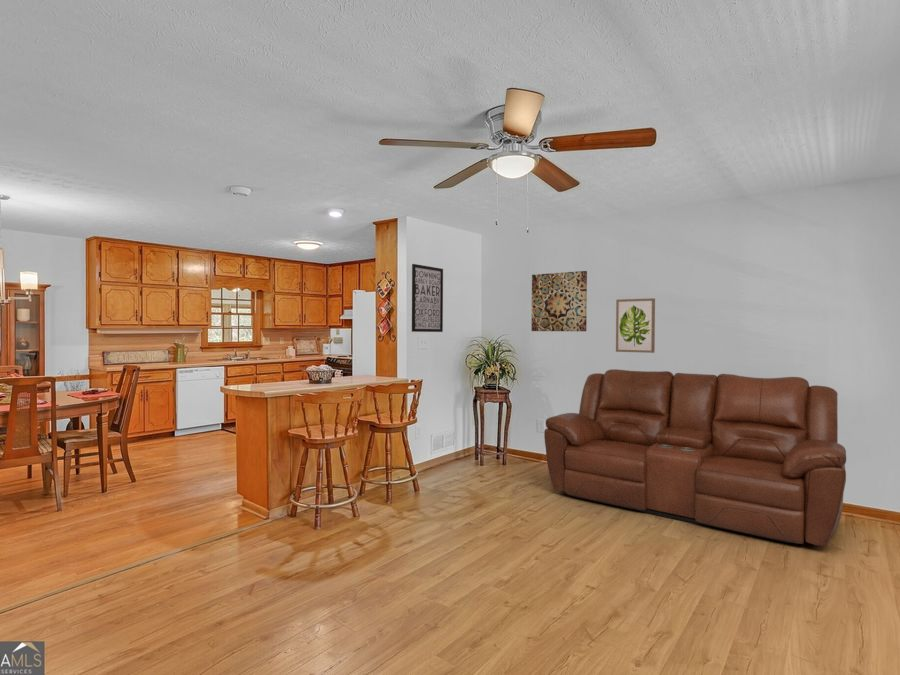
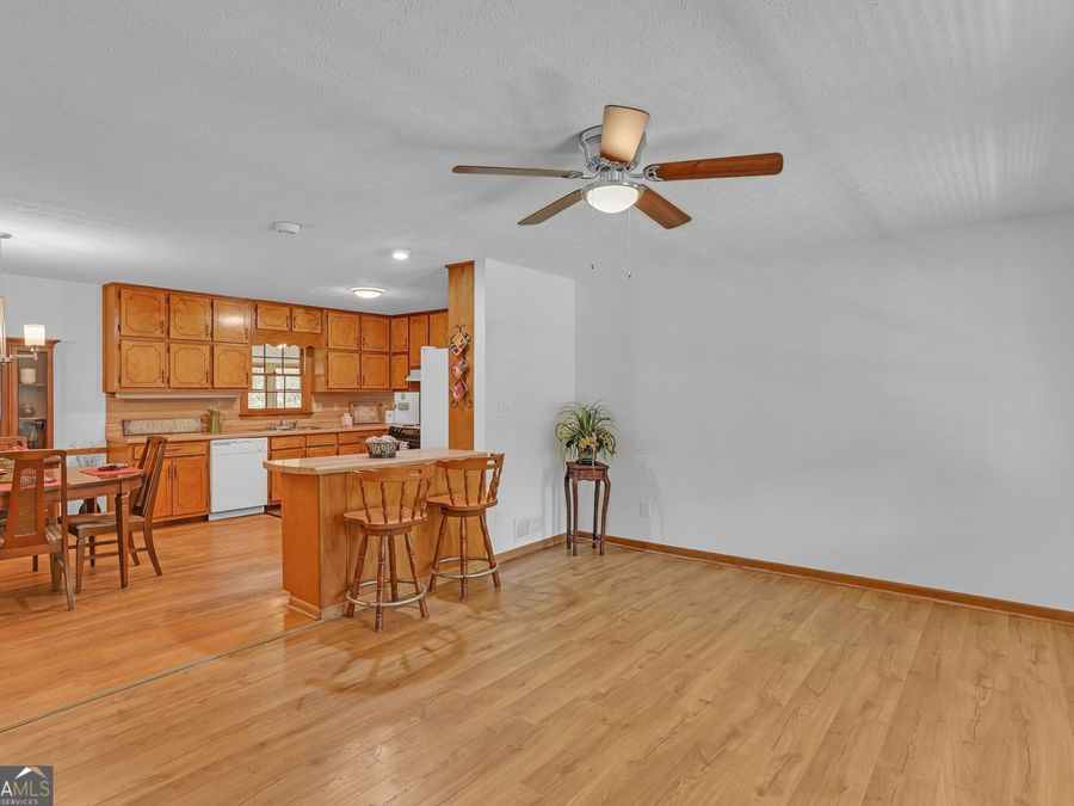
- wall art (427, 299)
- sofa (684, 439)
- wall art (635, 325)
- wall art (558, 302)
